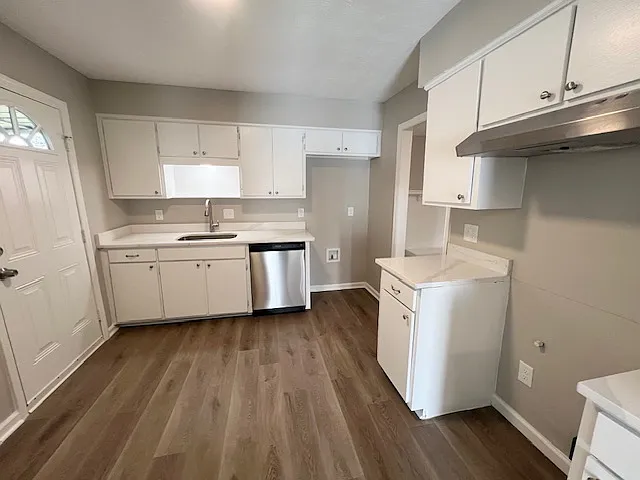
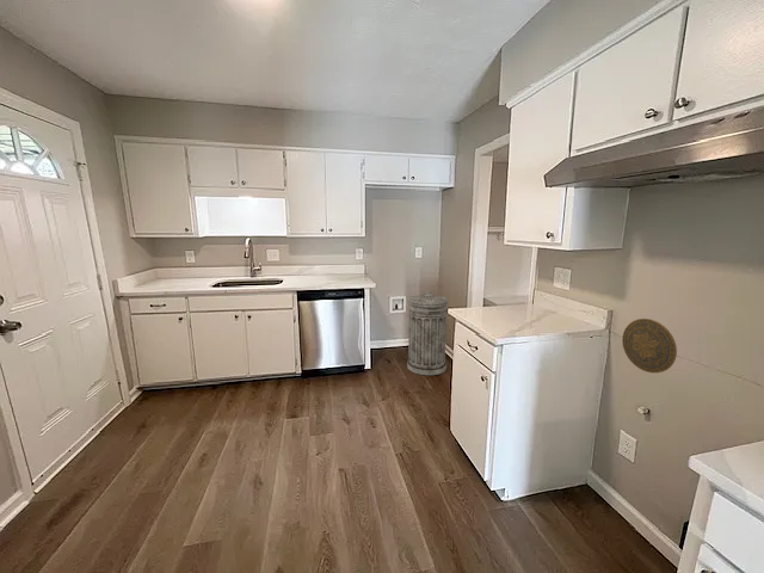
+ trash can (426, 329)
+ decorative plate (645, 345)
